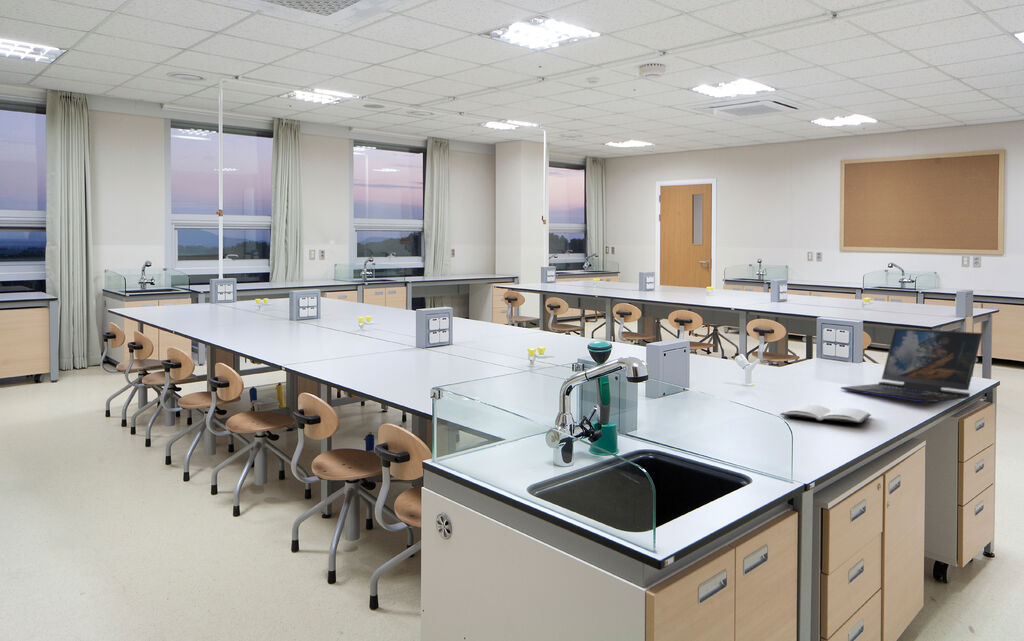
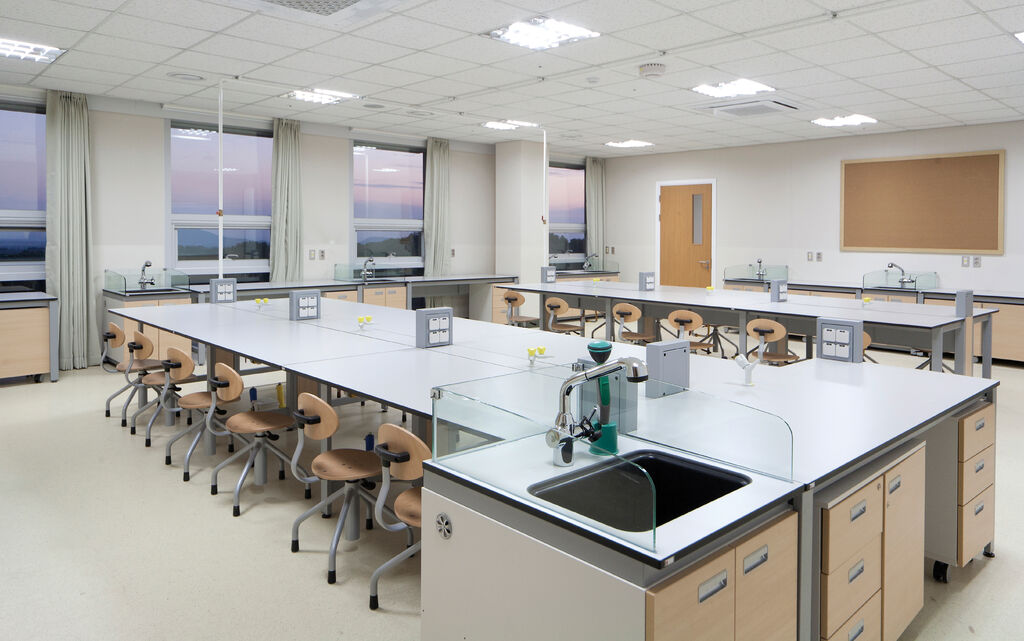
- book (825, 413)
- laptop (909, 363)
